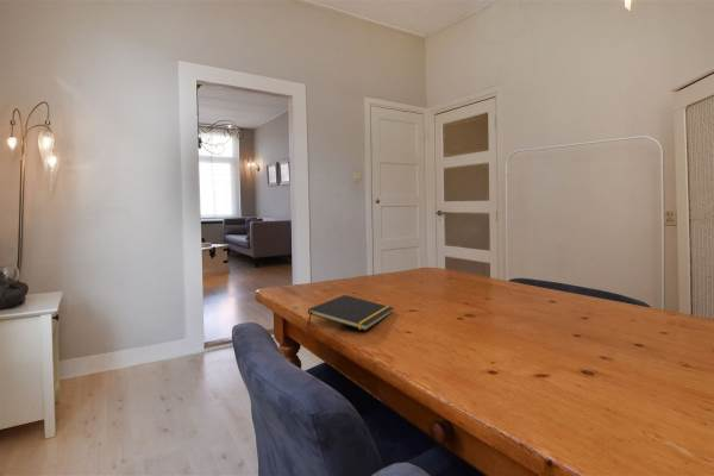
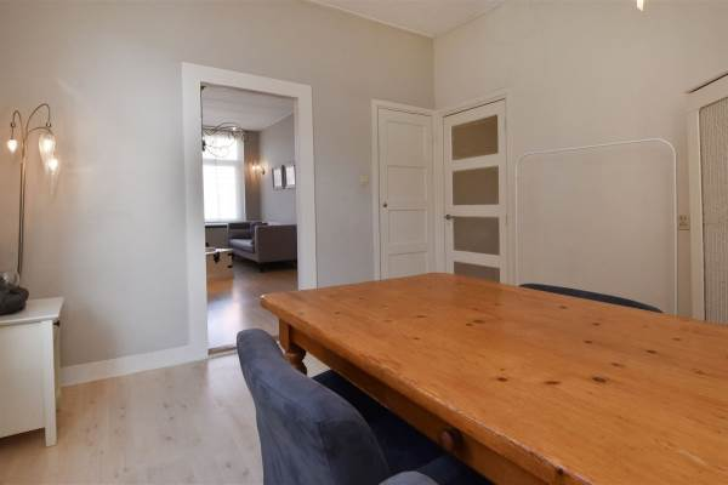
- notepad (353, 309)
